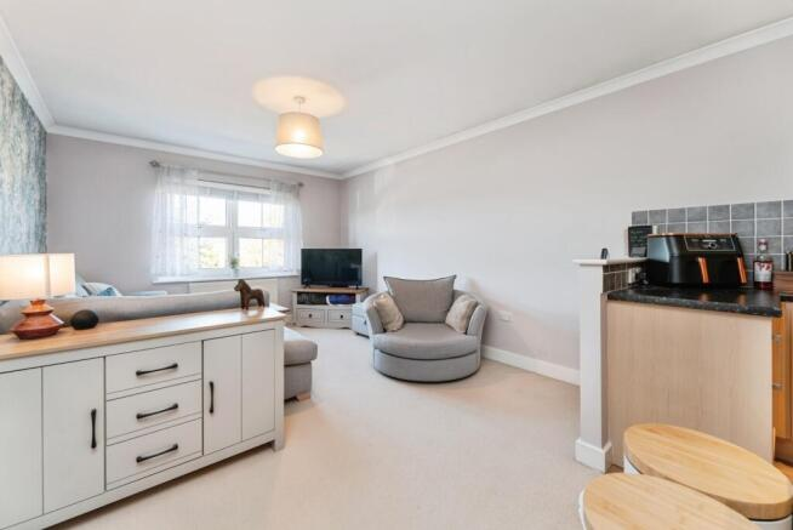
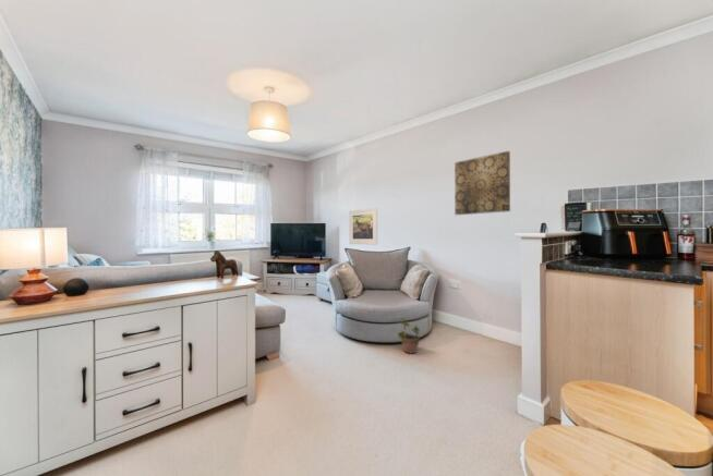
+ potted plant (407, 332)
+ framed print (362, 227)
+ wall art (480, 185)
